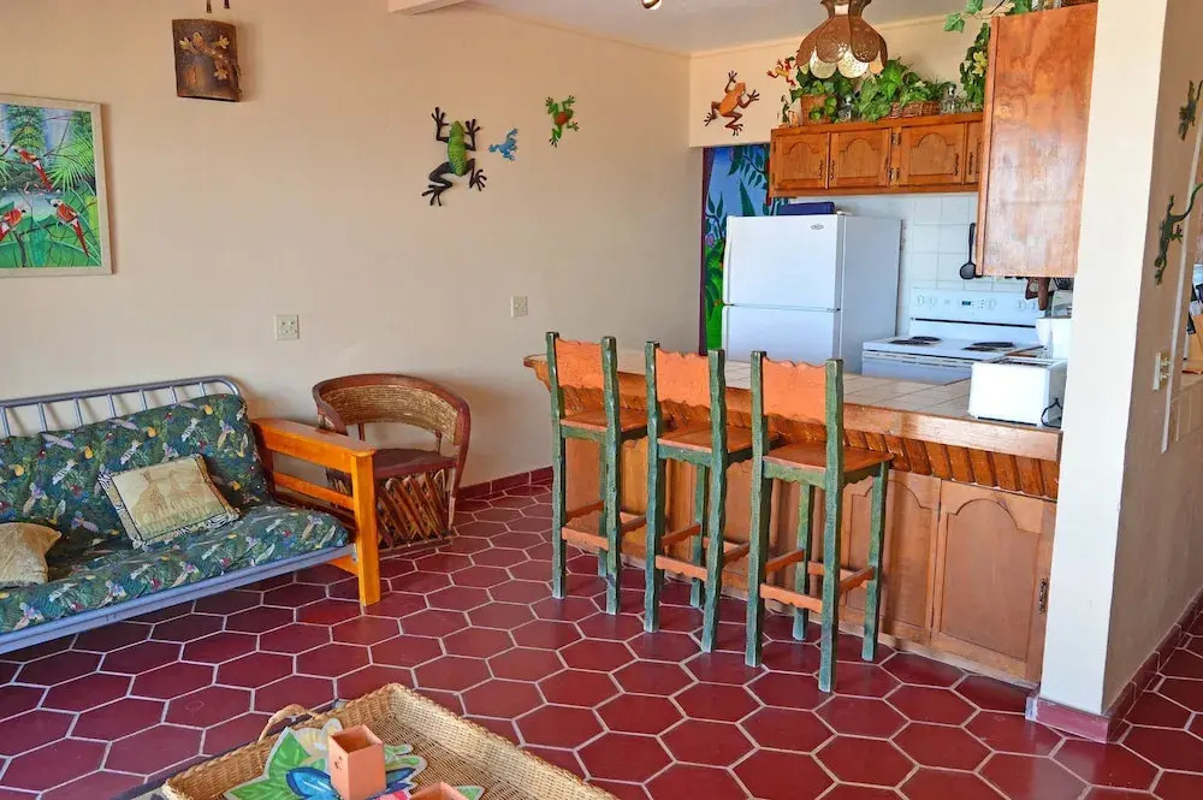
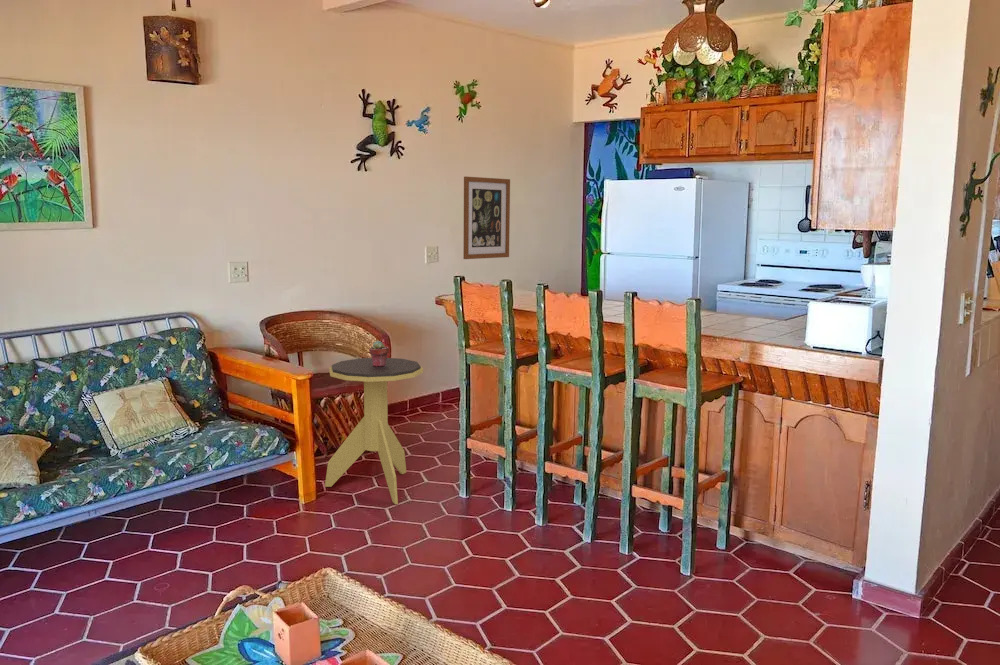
+ side table (377, 427)
+ potted succulent (379, 352)
+ wall art (487, 218)
